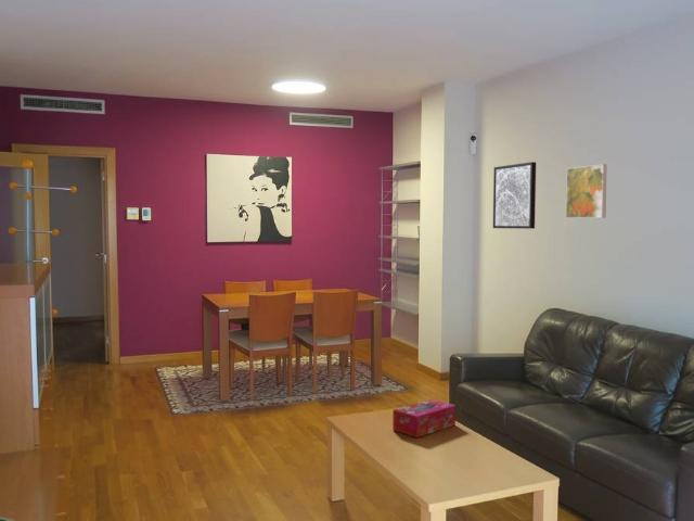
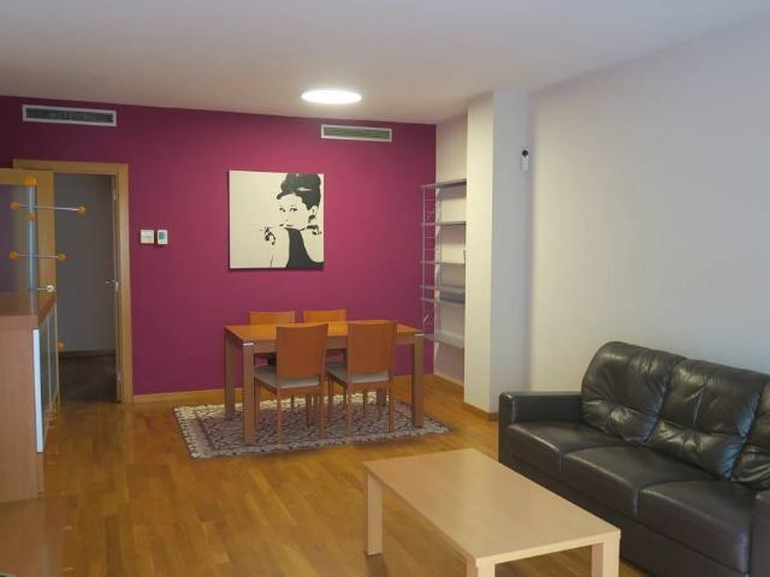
- tissue box (424, 417)
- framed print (586, 192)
- wall art (513, 196)
